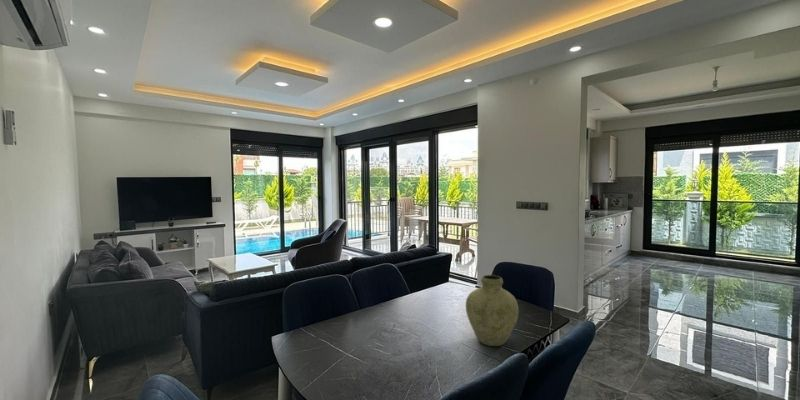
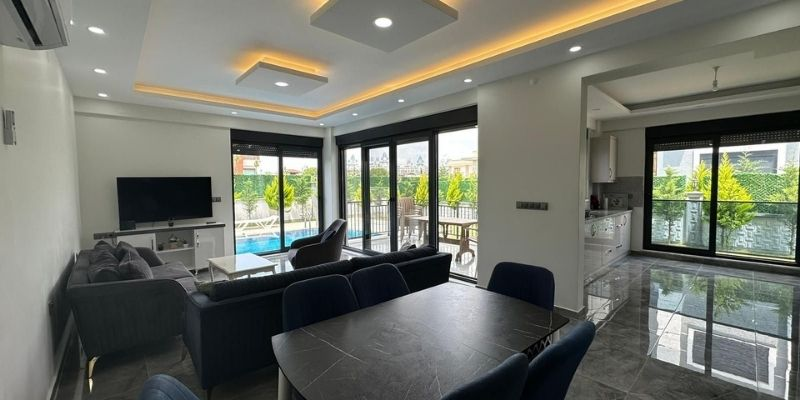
- vase (491, 308)
